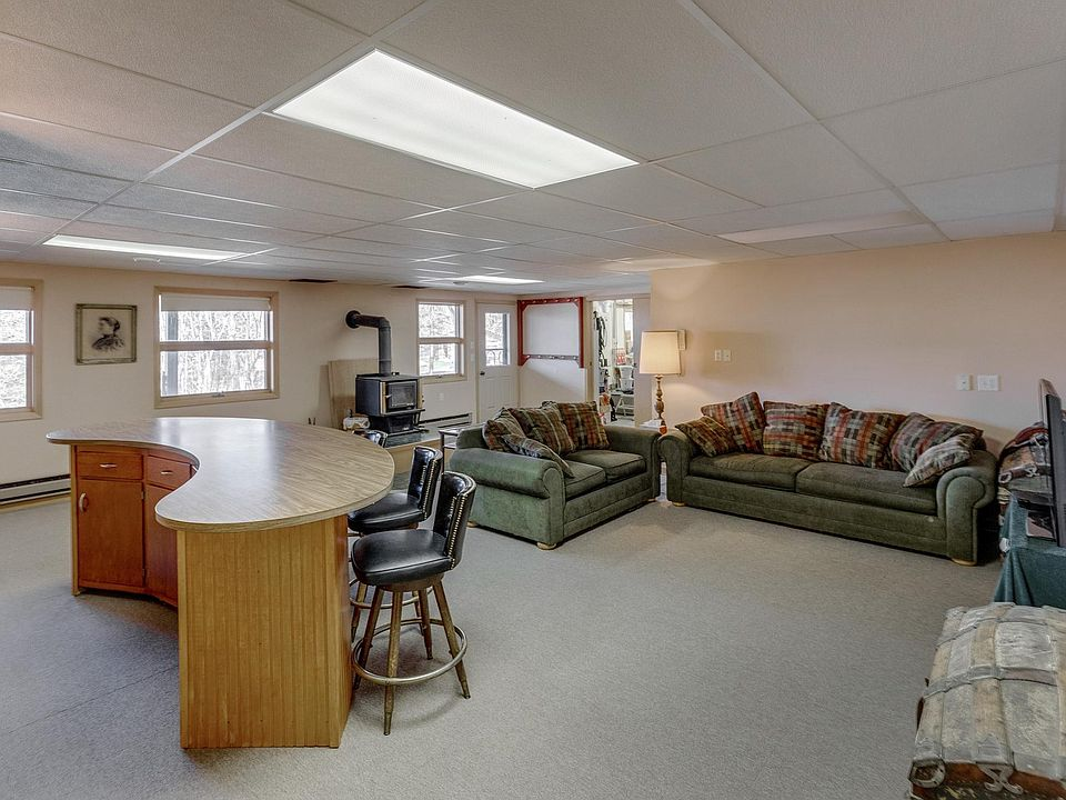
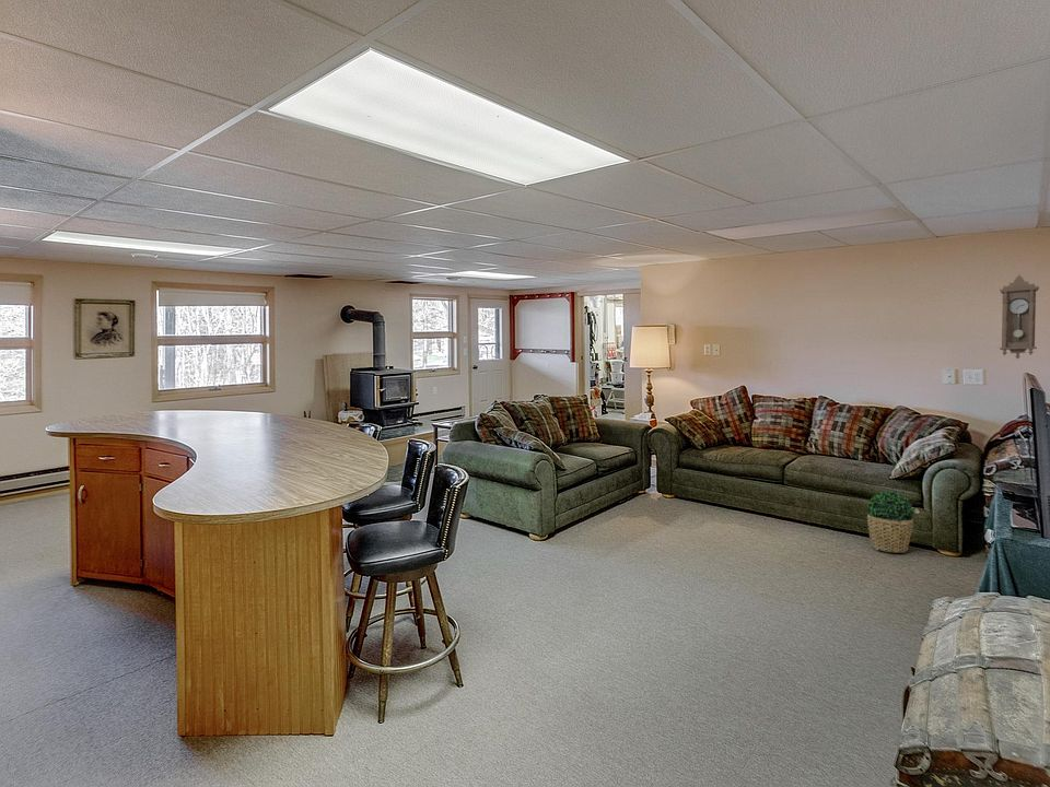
+ potted plant (889, 520)
+ pendulum clock (1018, 317)
